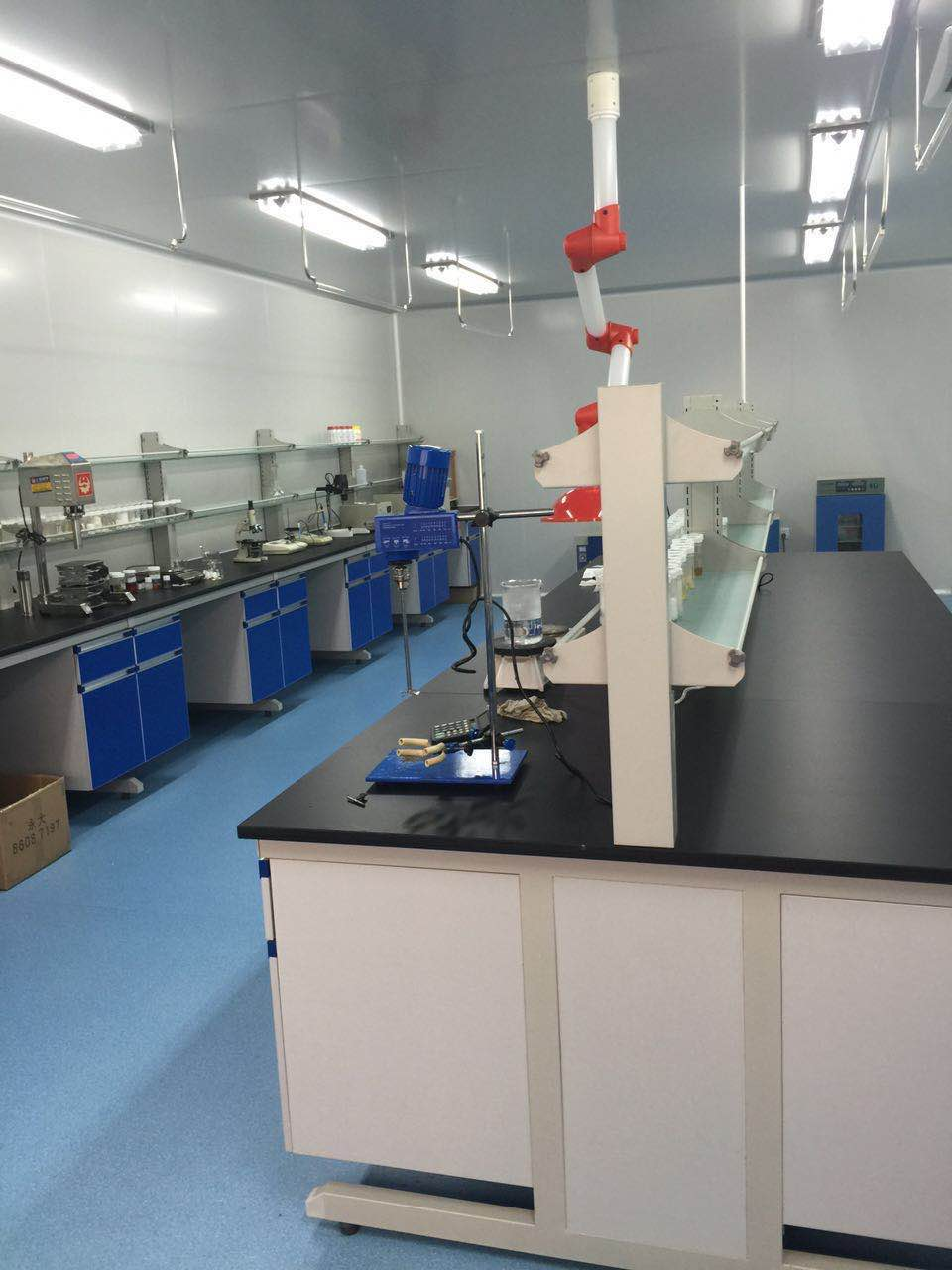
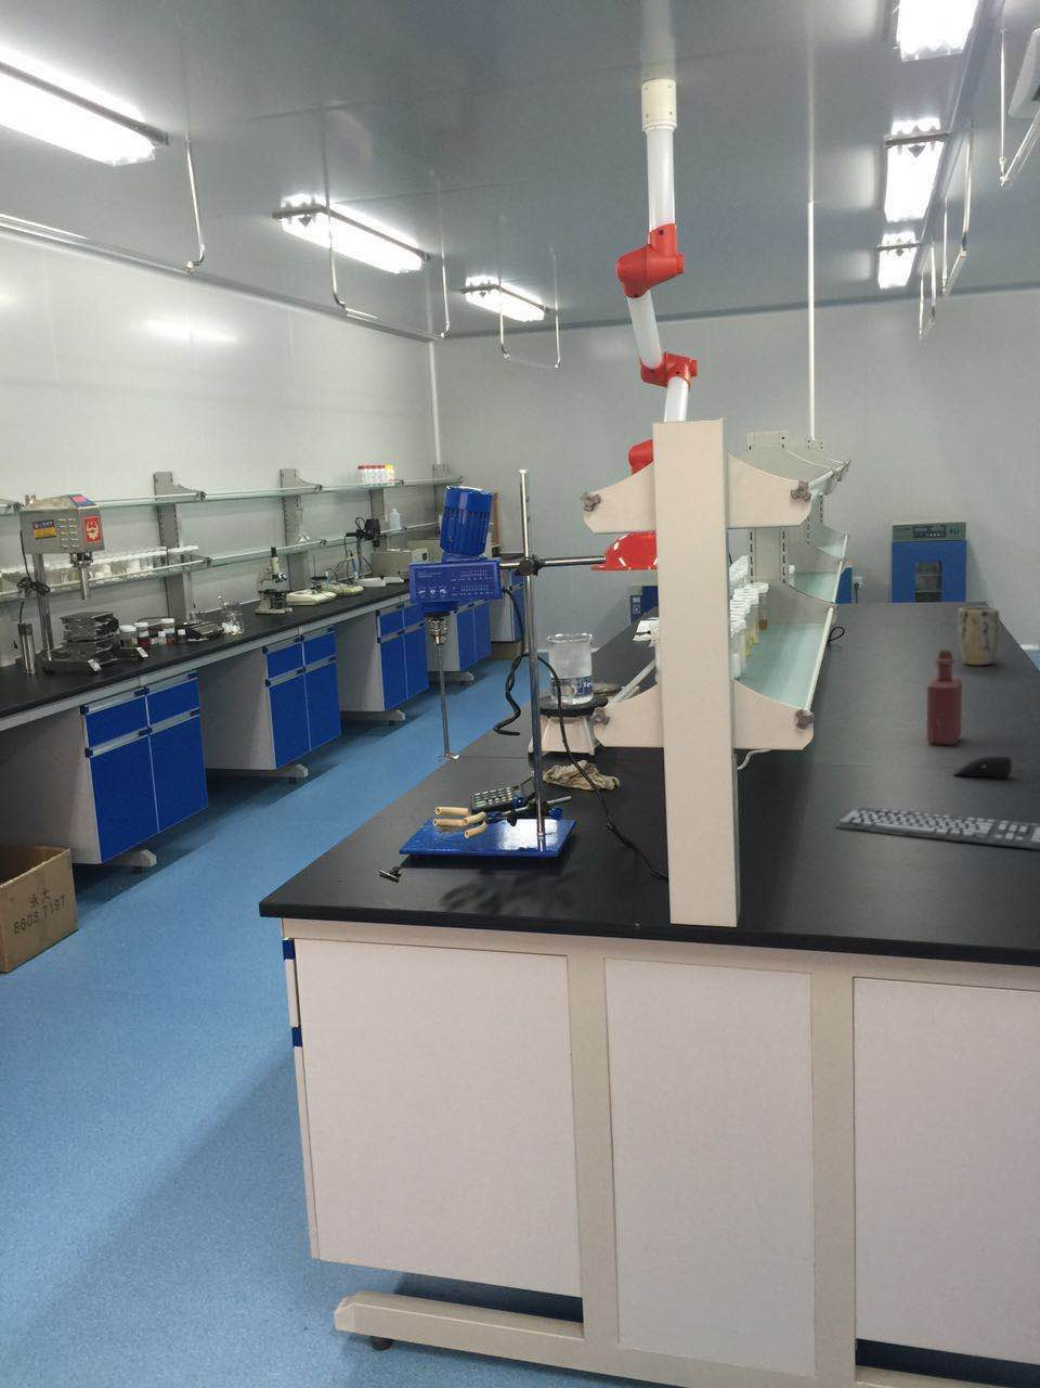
+ plant pot (977, 635)
+ computer mouse (981, 764)
+ bottle (945, 695)
+ keyboard (956, 825)
